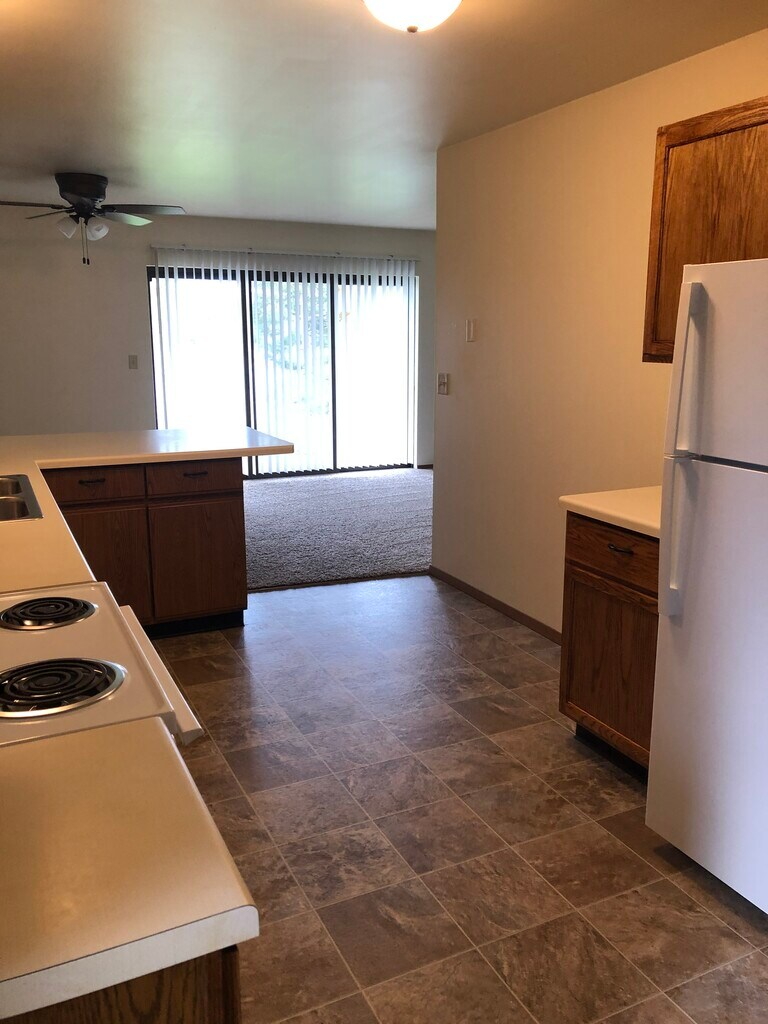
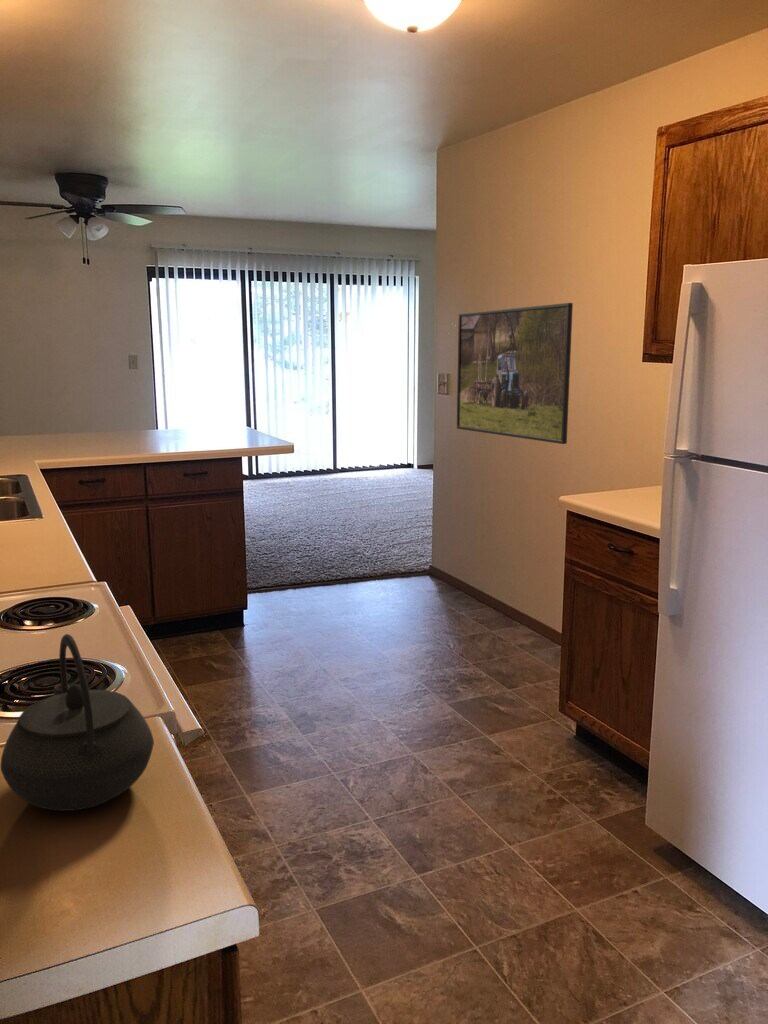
+ kettle (74, 711)
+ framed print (507, 373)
